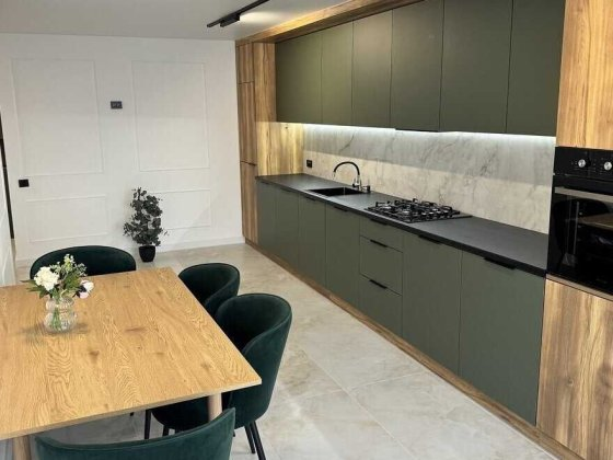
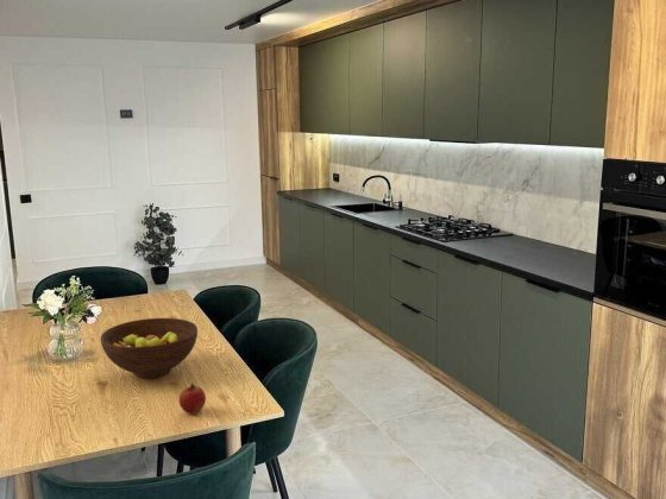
+ fruit bowl (151, 352)
+ apple (191, 397)
